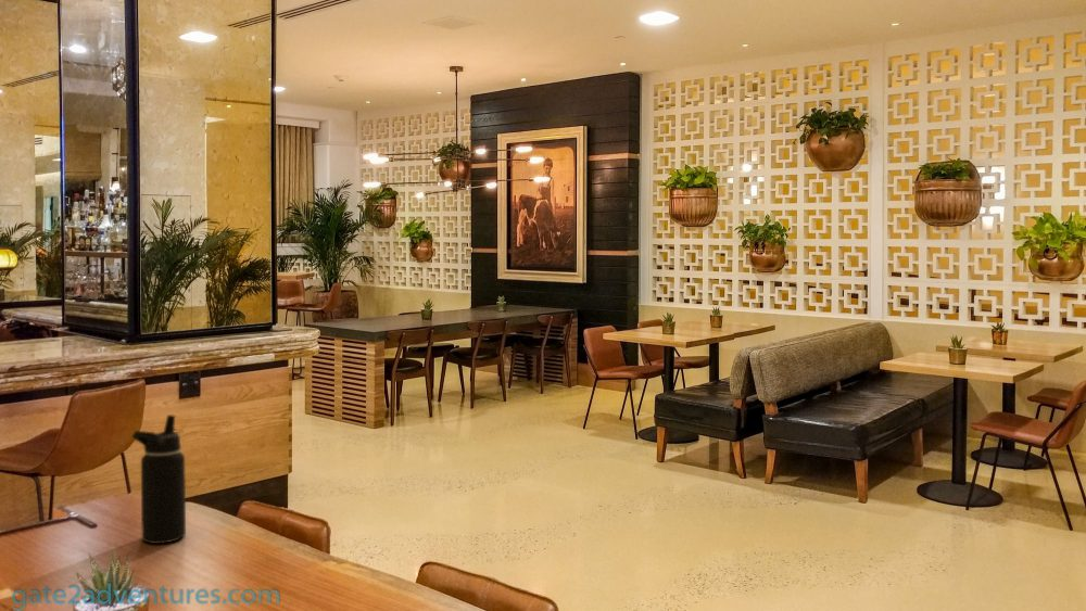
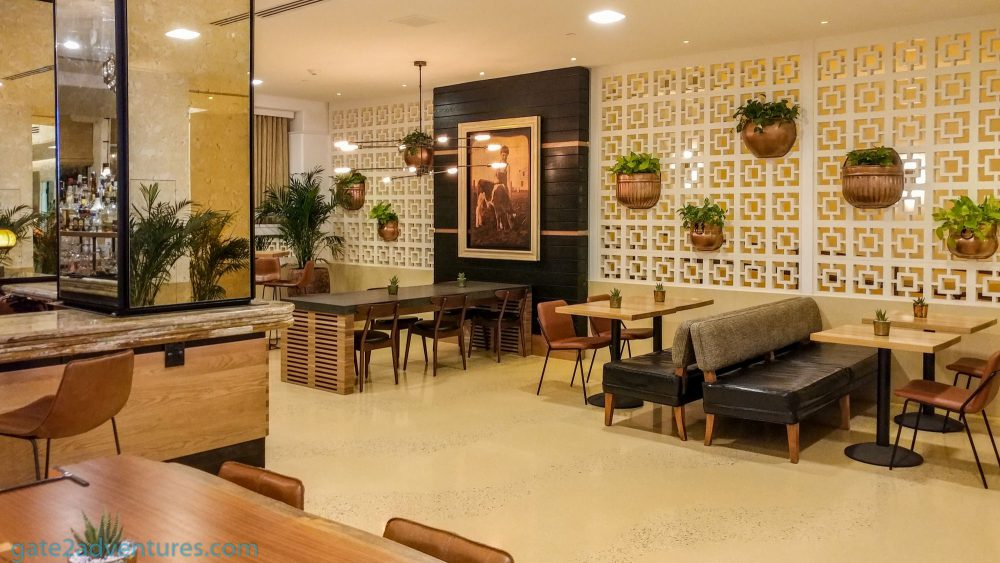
- water bottle (159, 479)
